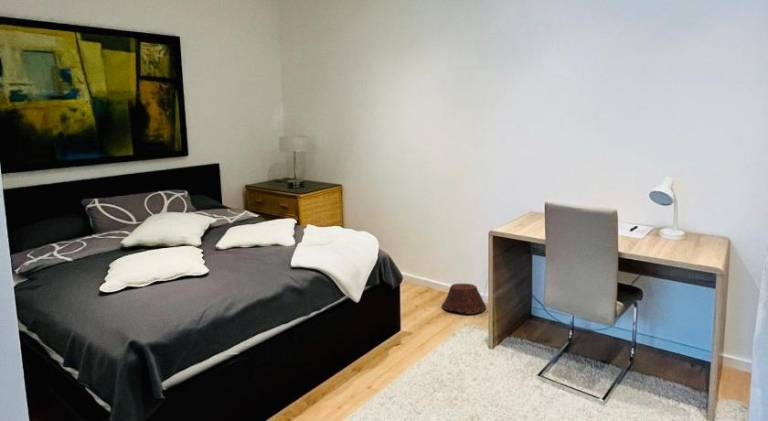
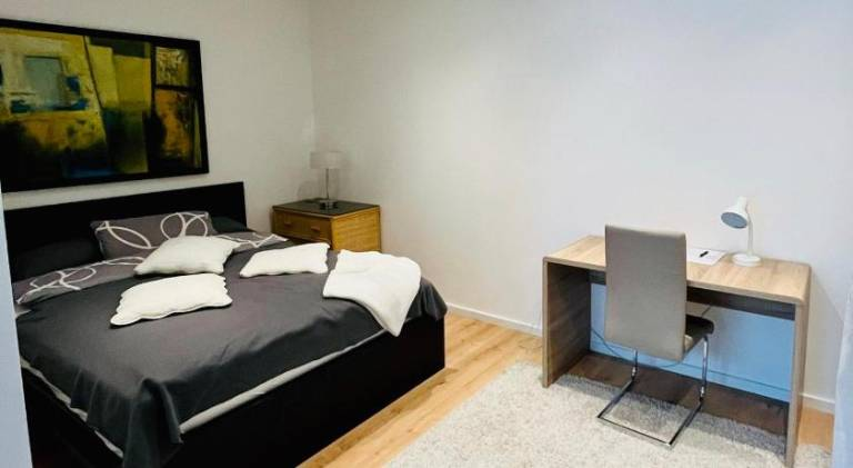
- woven basket (463, 296)
